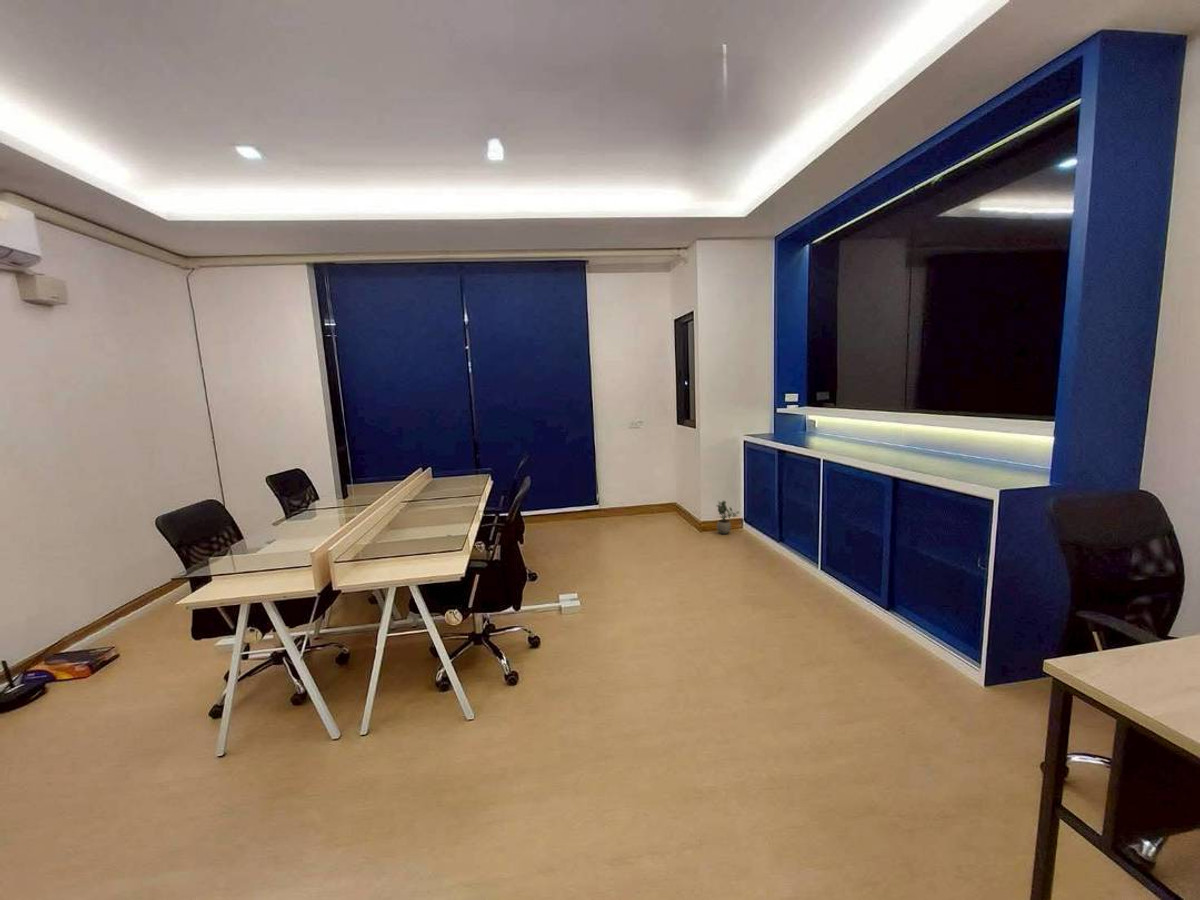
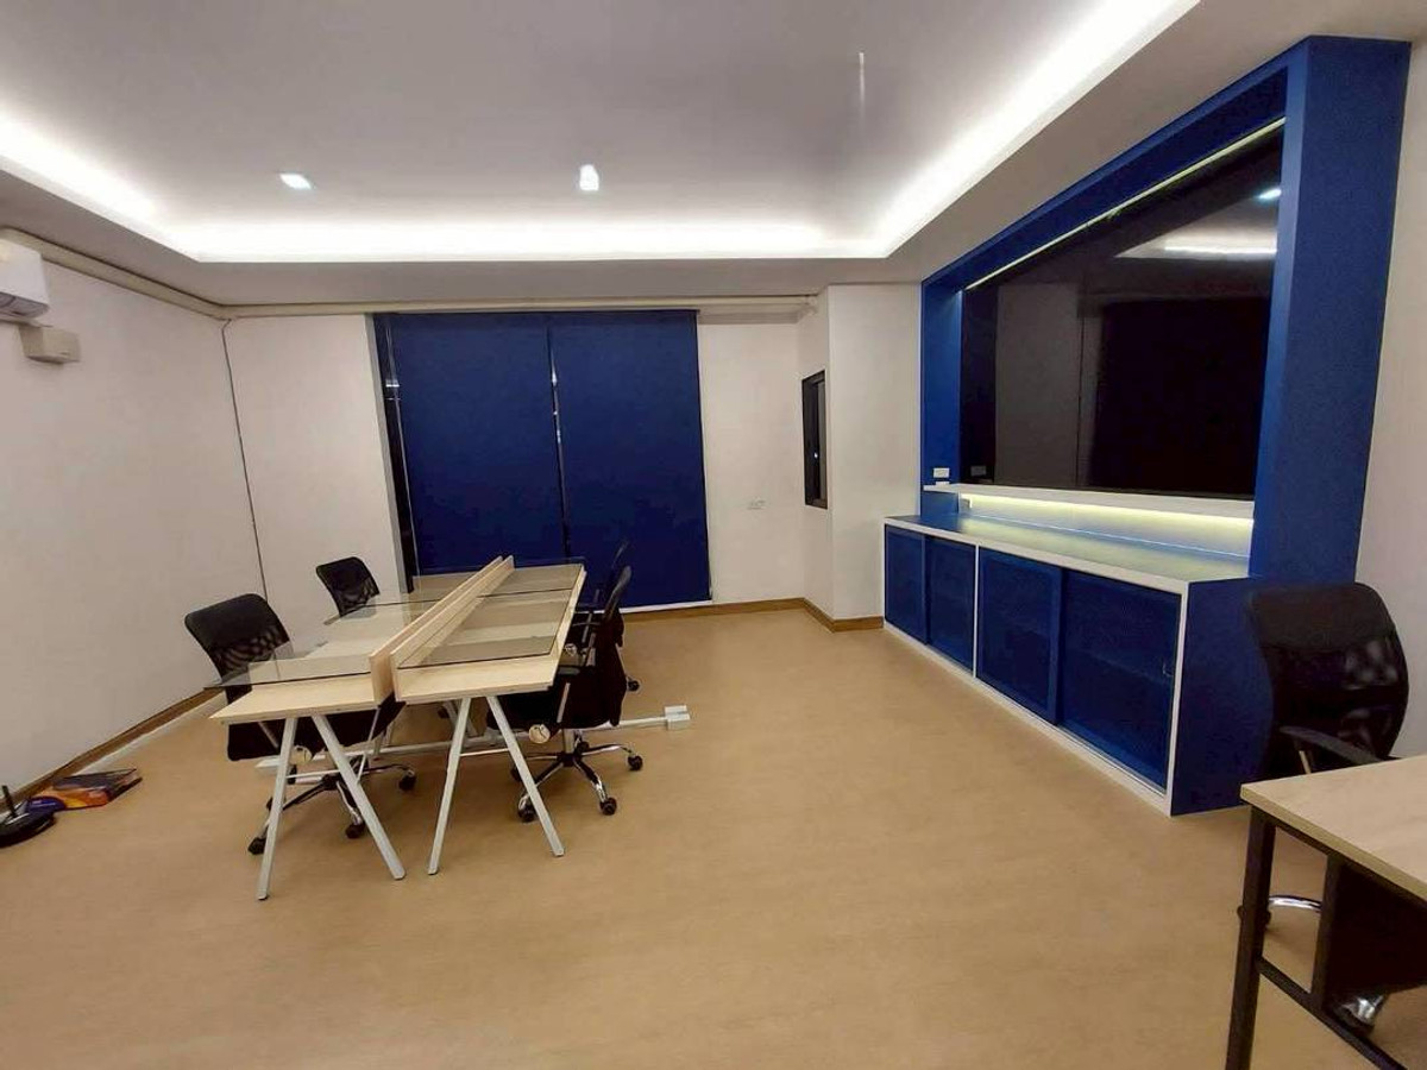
- potted plant (726, 516)
